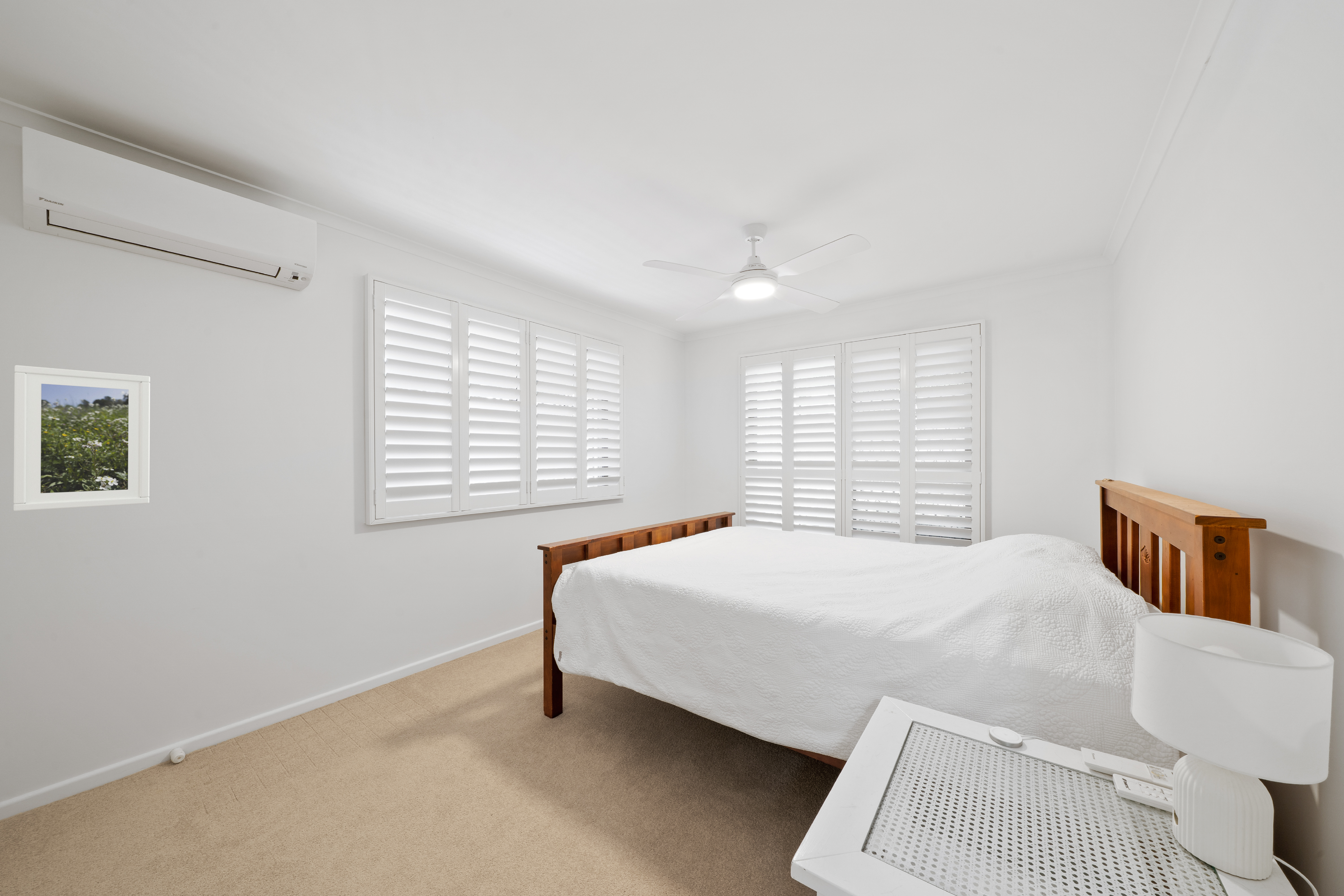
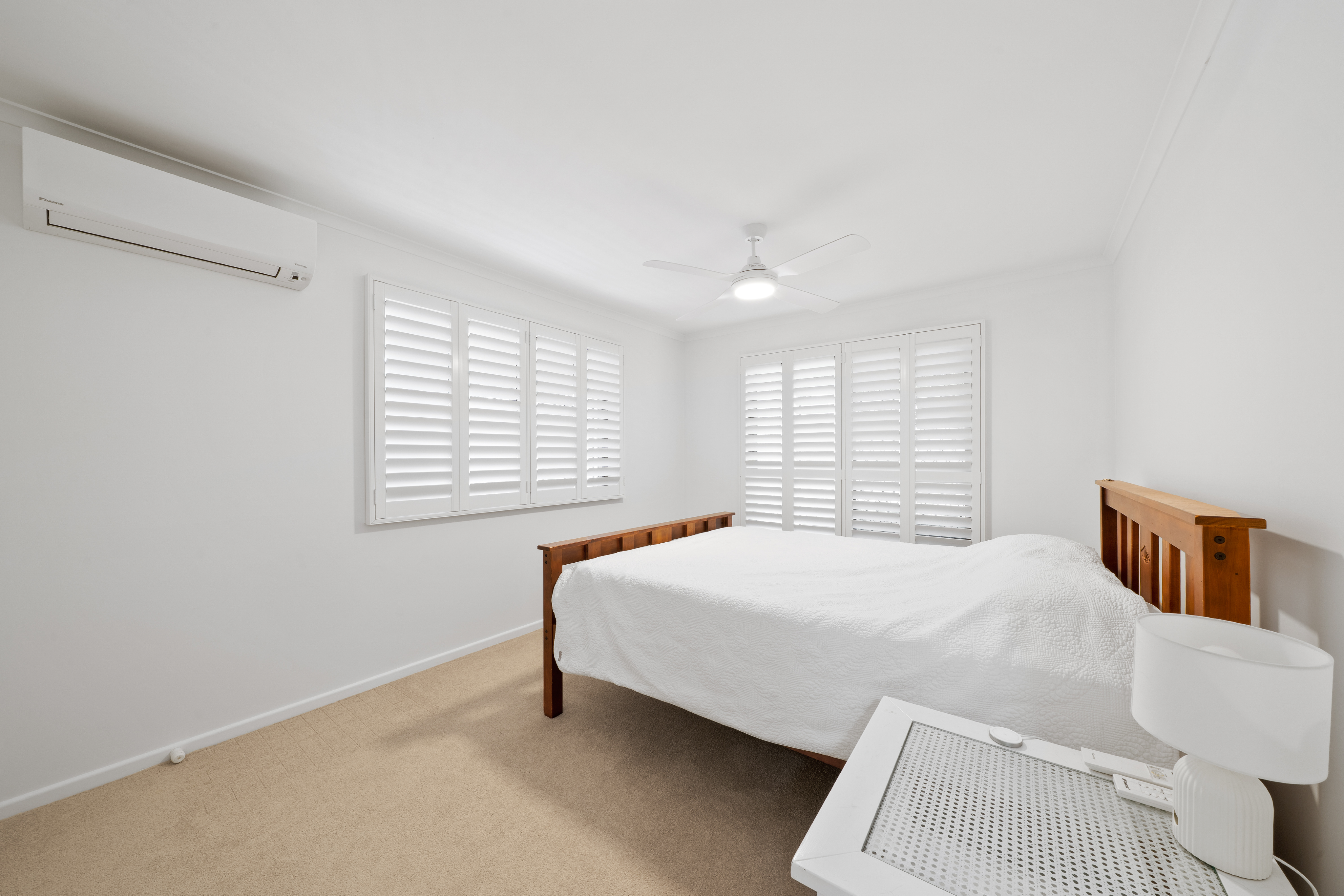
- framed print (86, 439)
